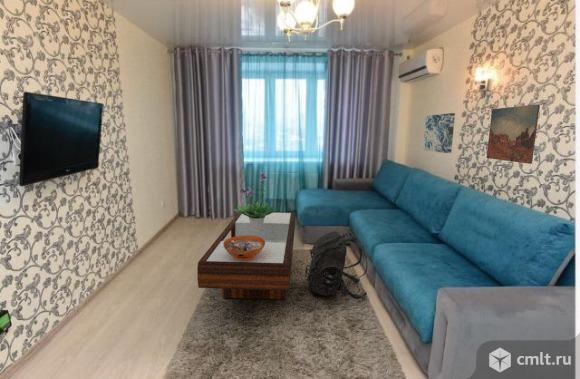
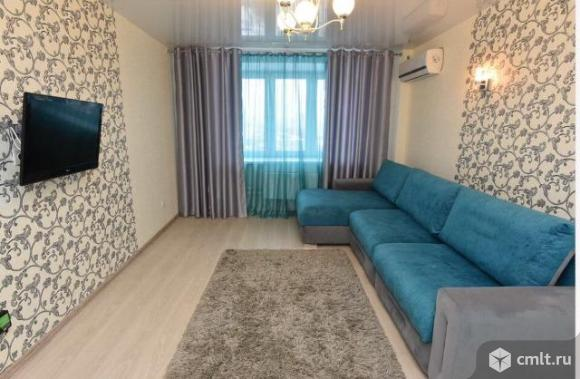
- backpack (335, 262)
- decorative bowl (244, 248)
- wall art (510, 134)
- wall art (437, 133)
- coffee table (258, 256)
- potted plant (257, 202)
